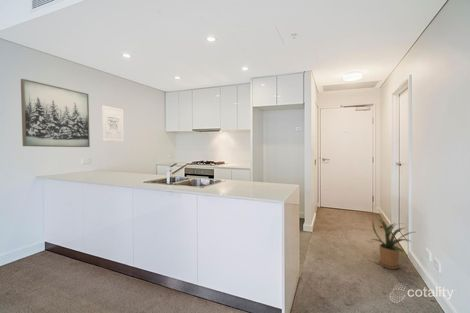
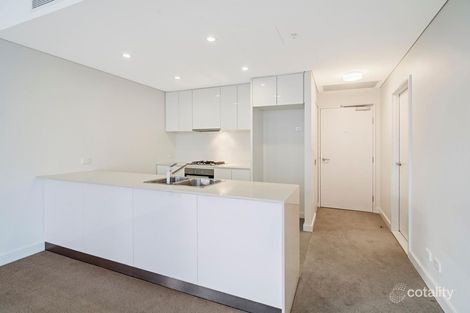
- wall art (113, 124)
- house plant (392, 241)
- wall art (59, 117)
